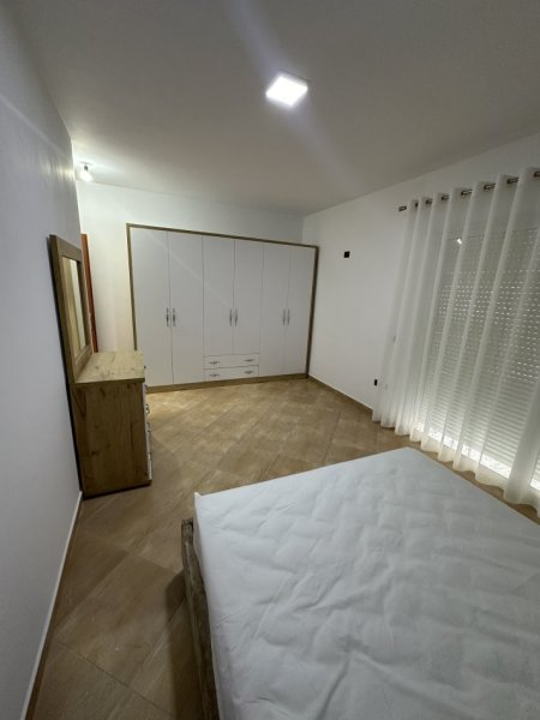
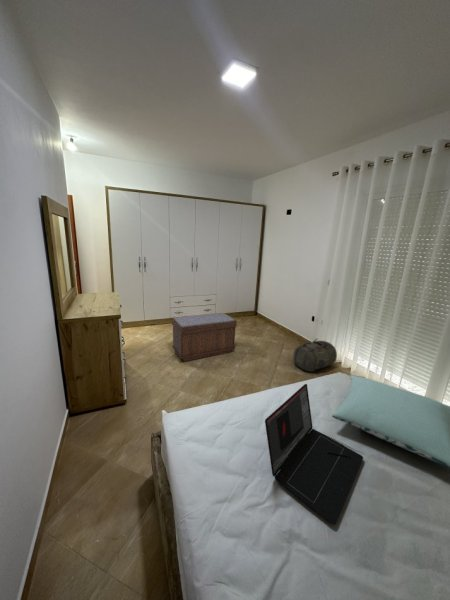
+ bench (204, 334)
+ backpack (314, 353)
+ laptop (316, 440)
+ pillow (395, 412)
